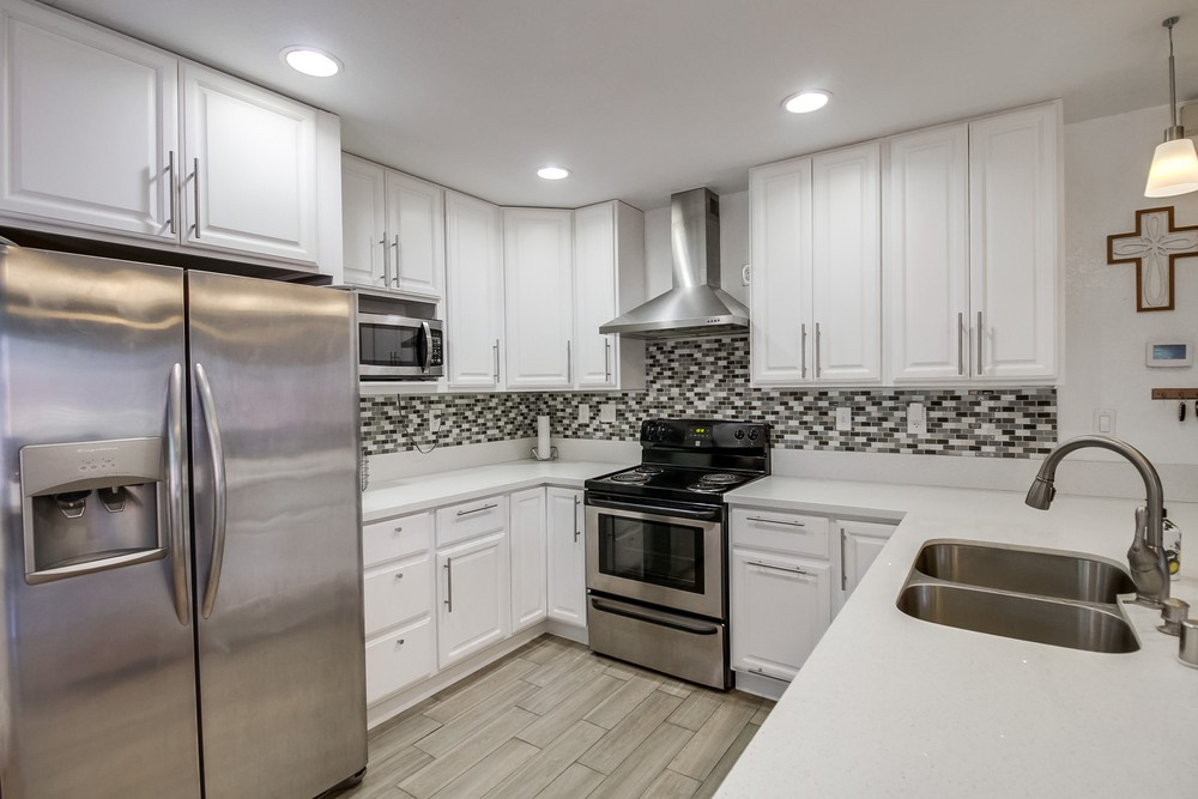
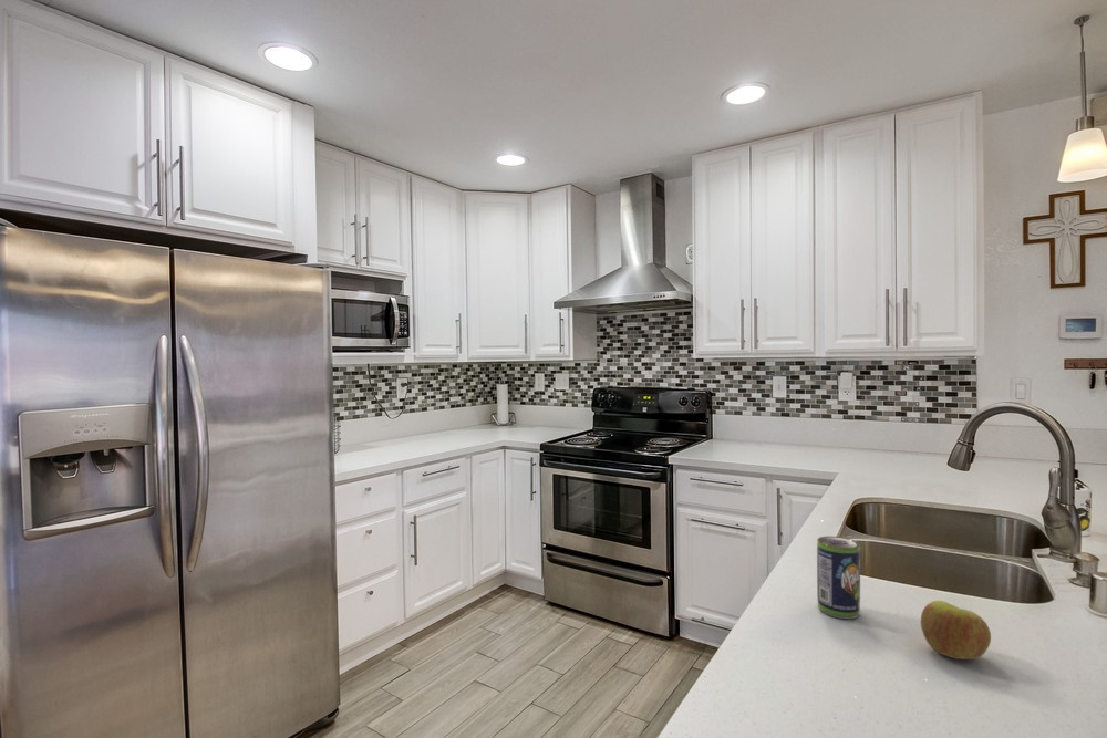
+ beverage can (838, 575)
+ apple (953, 628)
